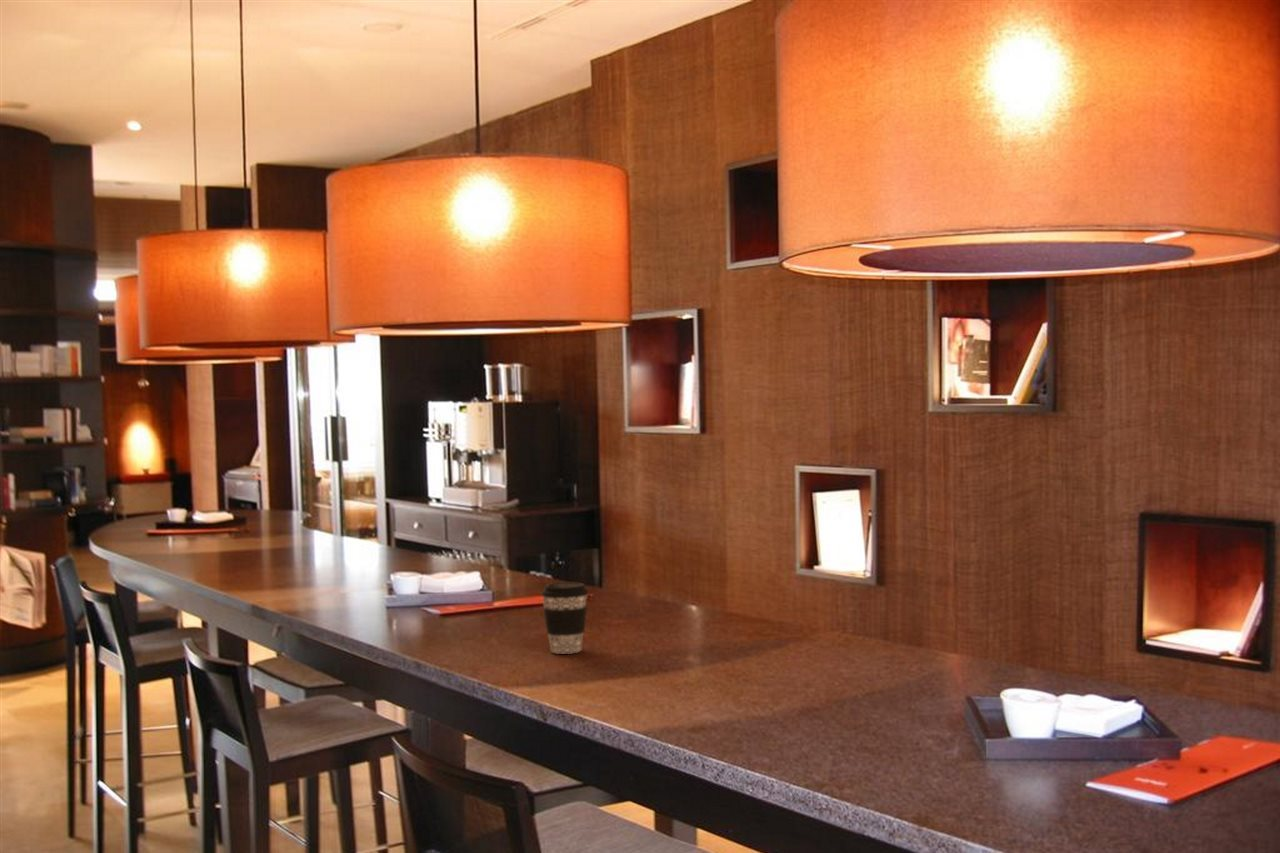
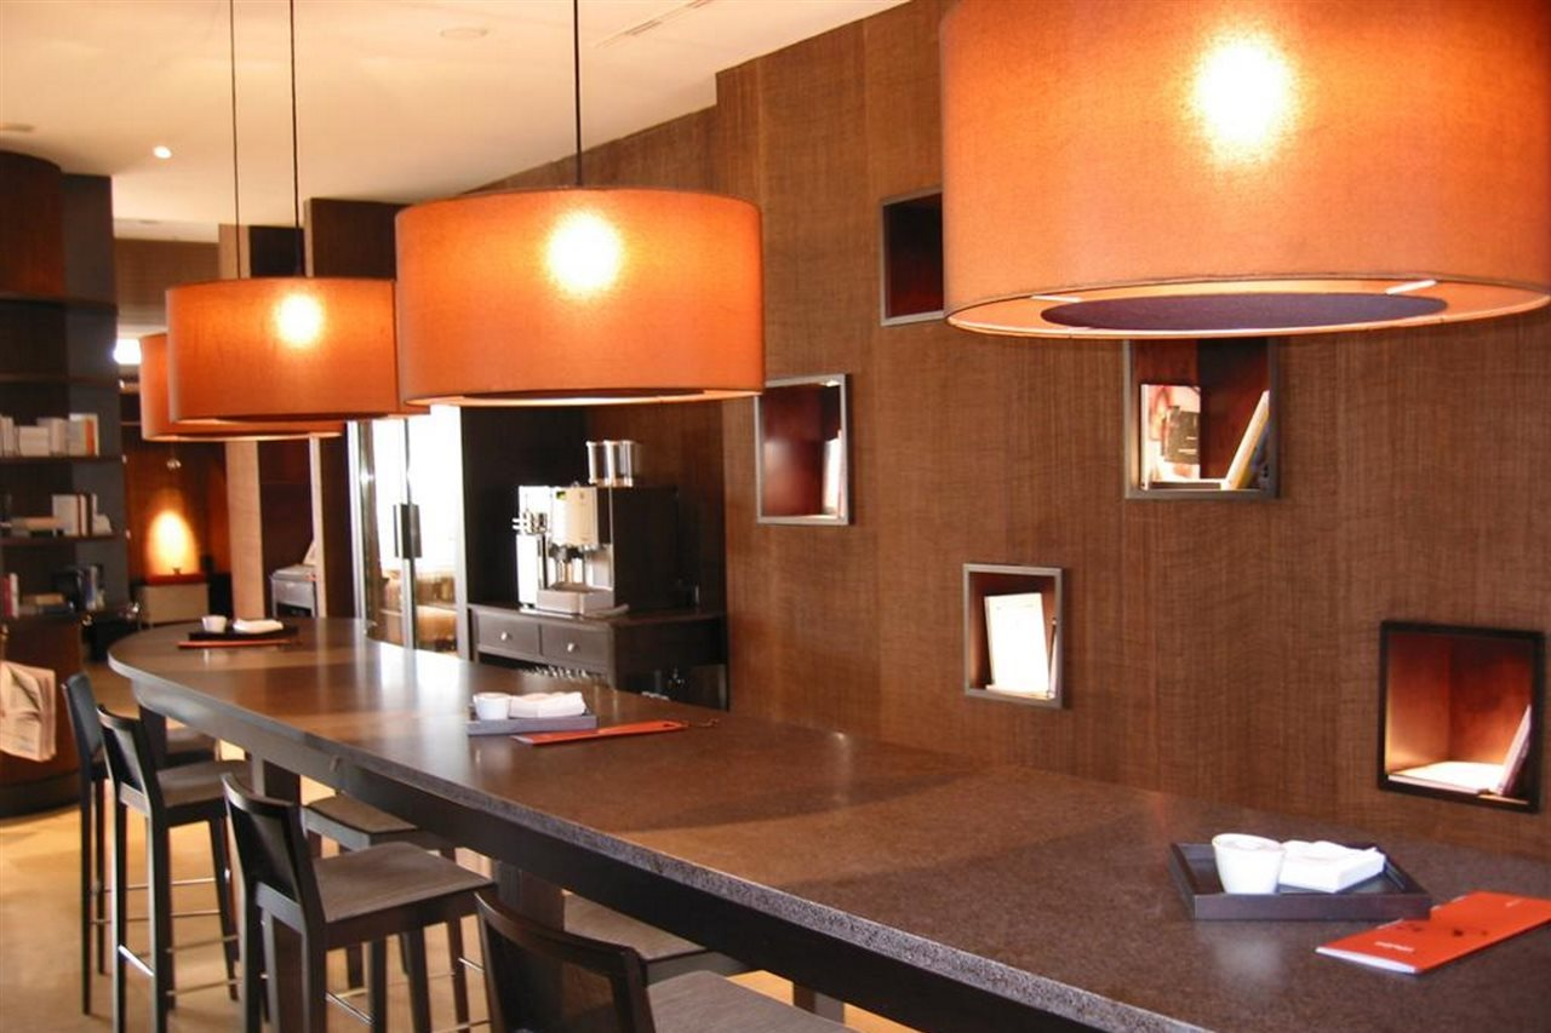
- coffee cup (565, 617)
